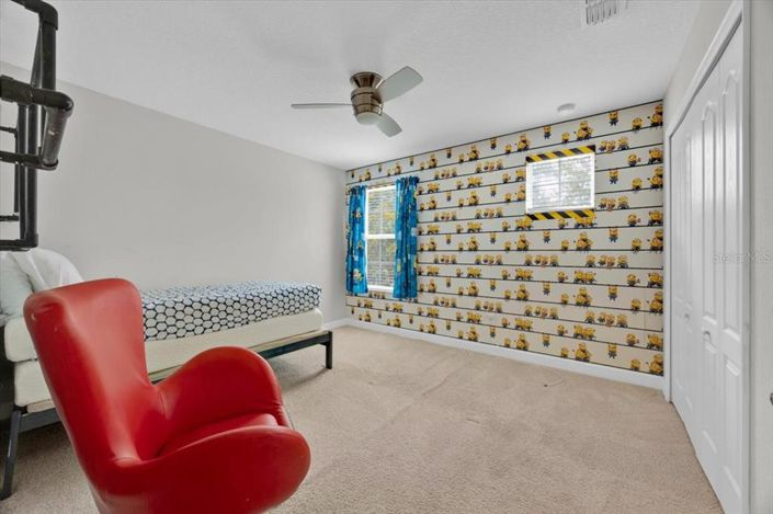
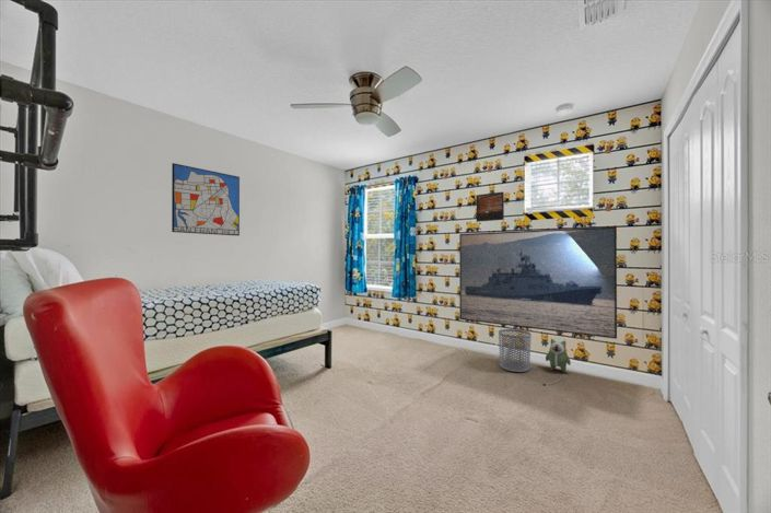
+ wall art (208, 201)
+ plush toy (558, 355)
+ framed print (527, 279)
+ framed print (489, 207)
+ waste bin (514, 350)
